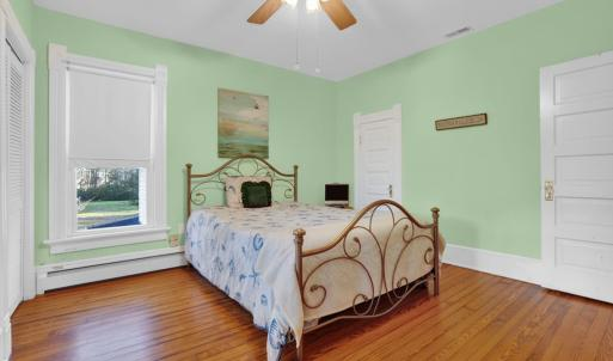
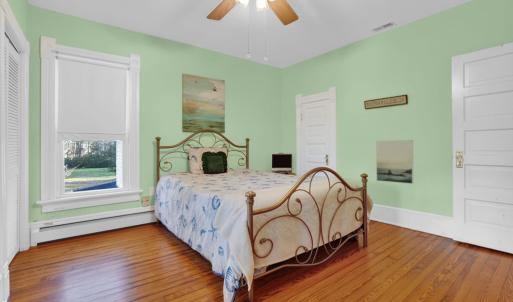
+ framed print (393, 161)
